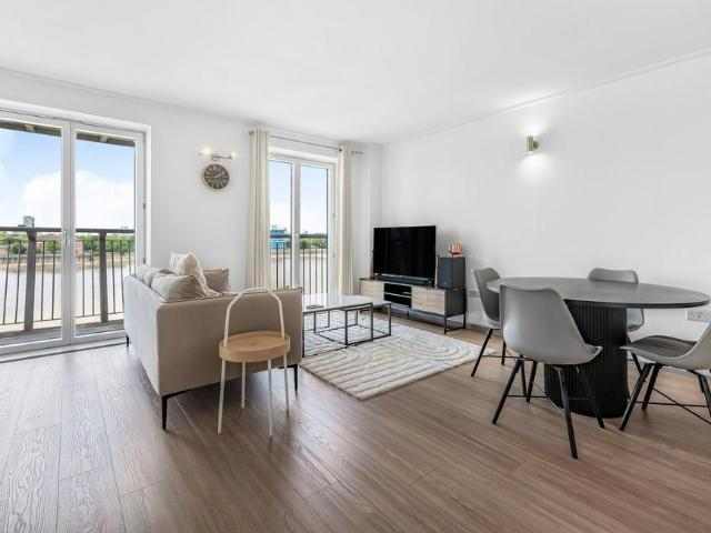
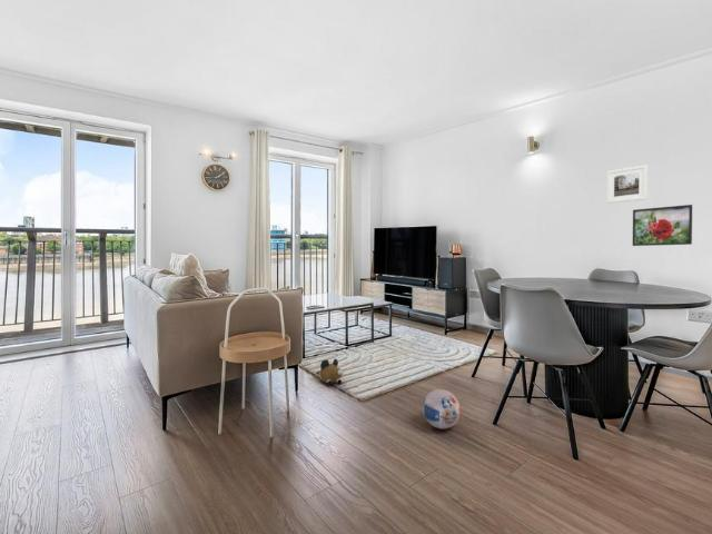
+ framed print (626, 185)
+ ball (441, 408)
+ plush toy (332, 370)
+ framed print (661, 226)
